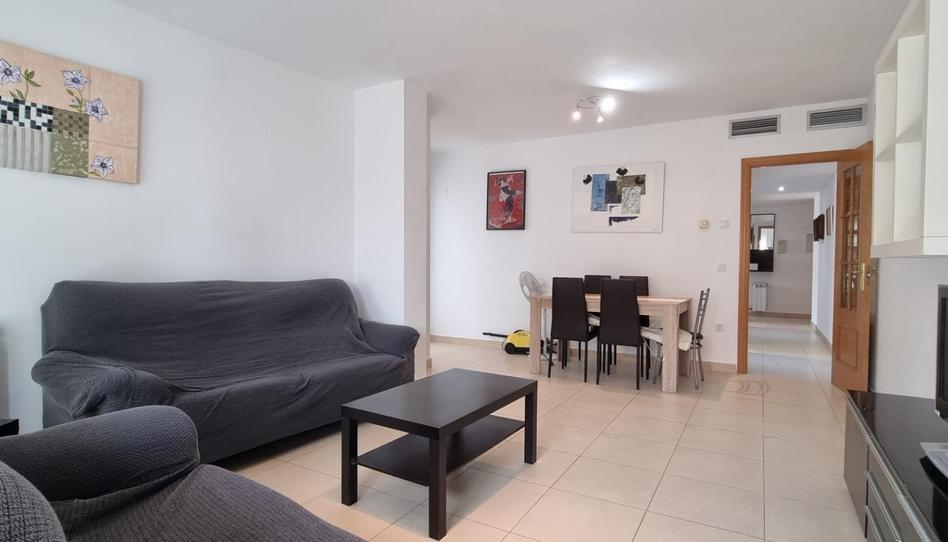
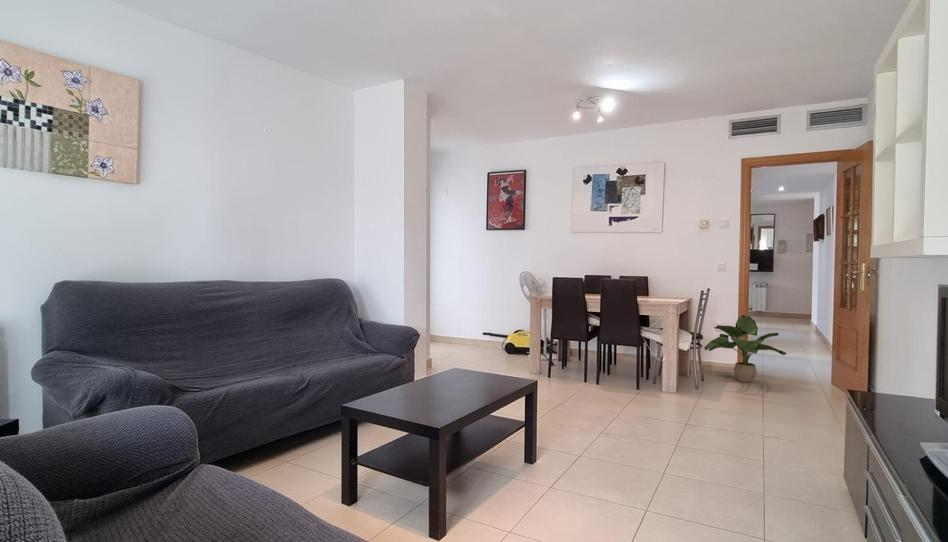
+ potted plant (743, 349)
